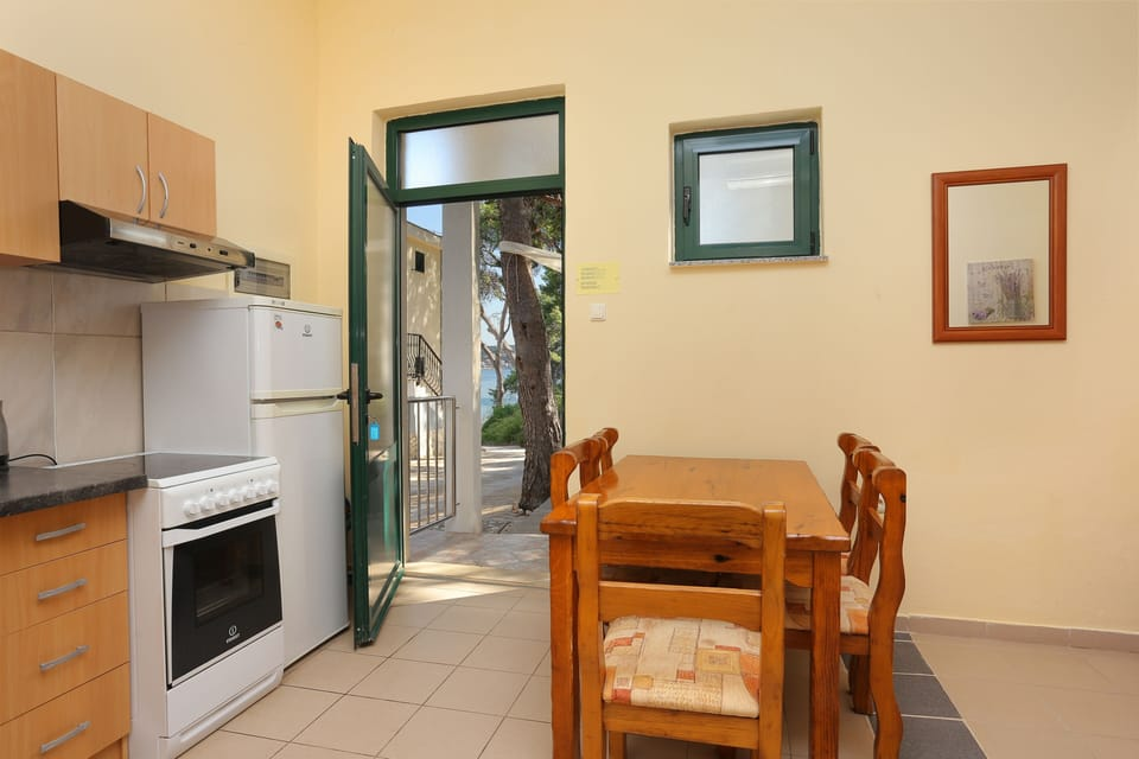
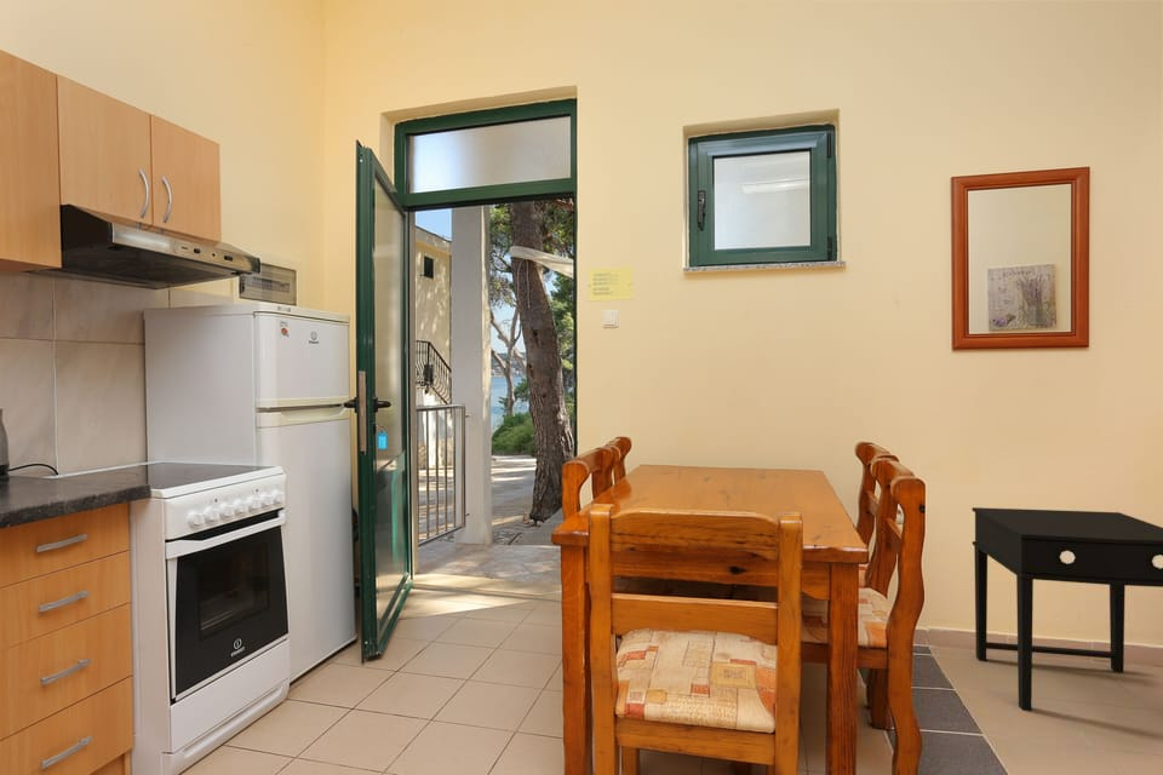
+ side table (1075, 581)
